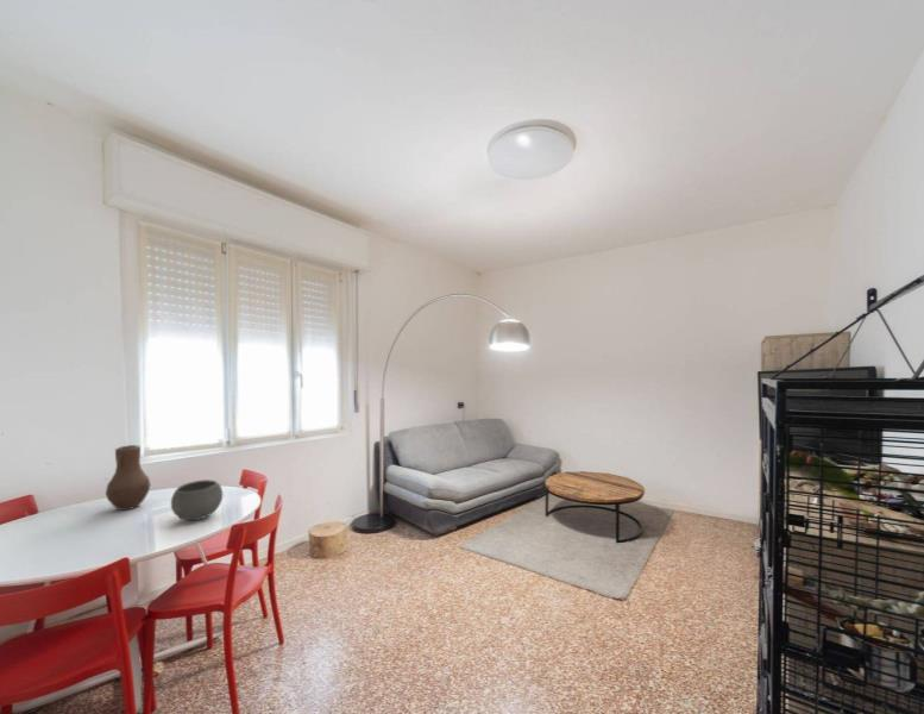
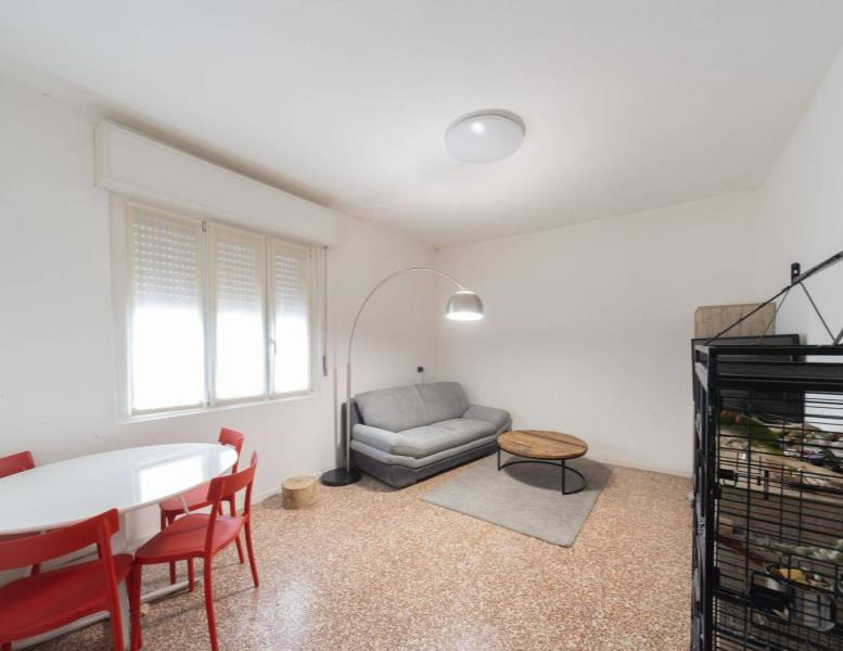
- vase (128, 476)
- bowl (197, 501)
